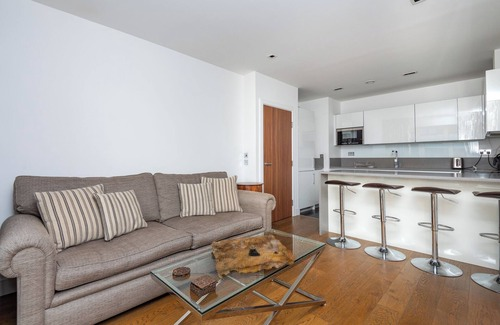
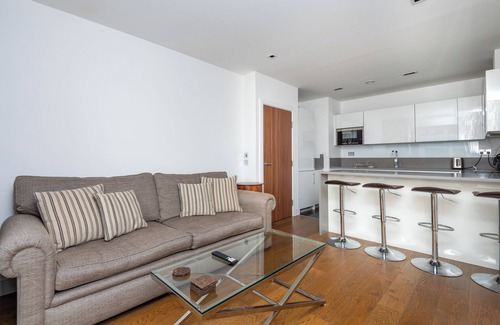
- decorative tray (250, 253)
